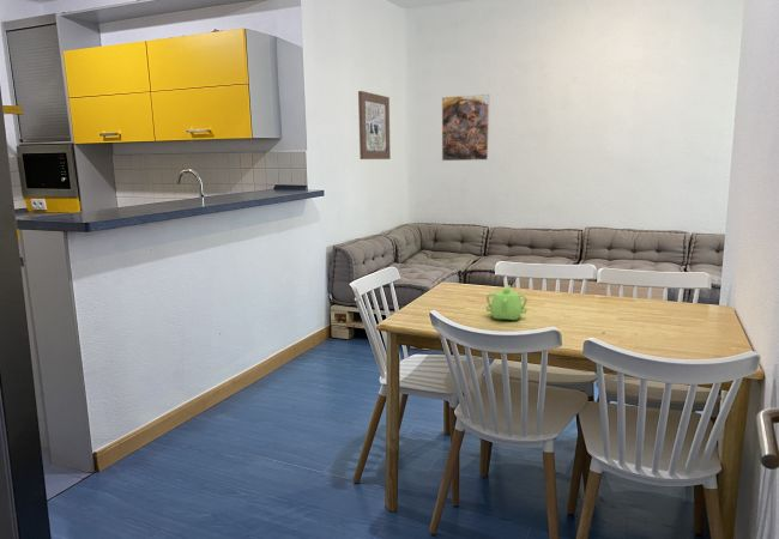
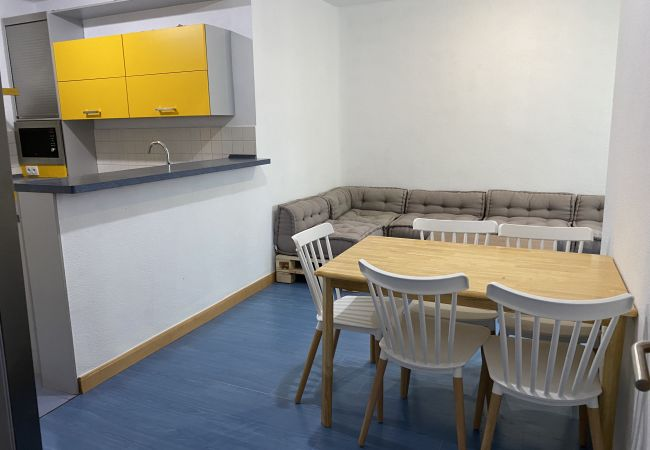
- teapot (506, 302)
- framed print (465, 128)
- wall art (375, 127)
